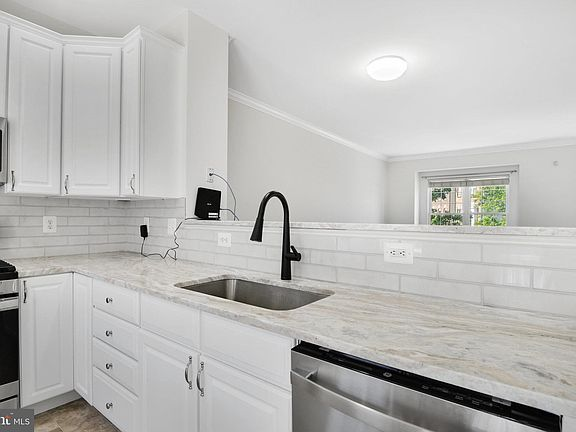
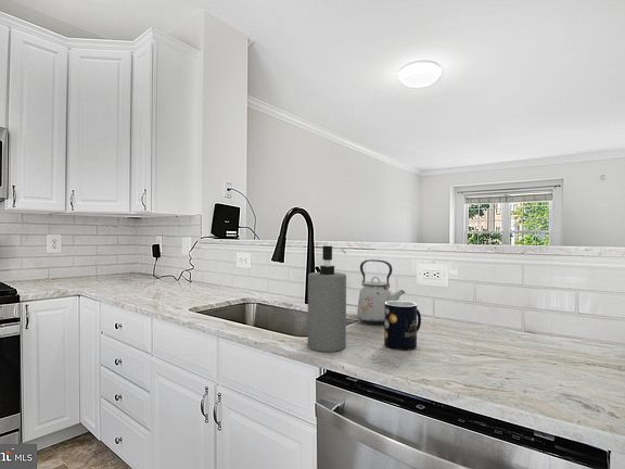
+ kettle (381, 291)
+ mug (403, 322)
+ soap dispenser (329, 295)
